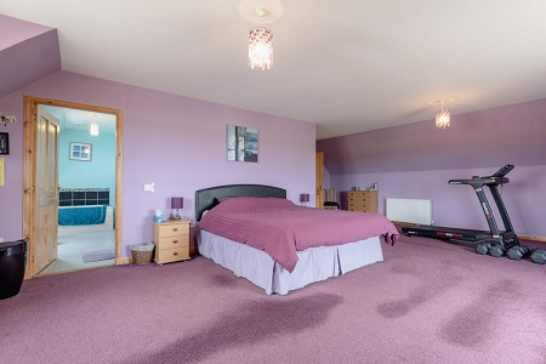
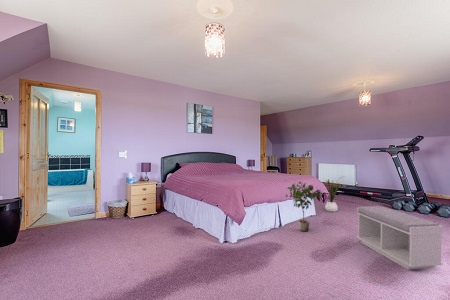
+ bench (393, 233)
+ potted plant (302, 207)
+ house plant (332, 192)
